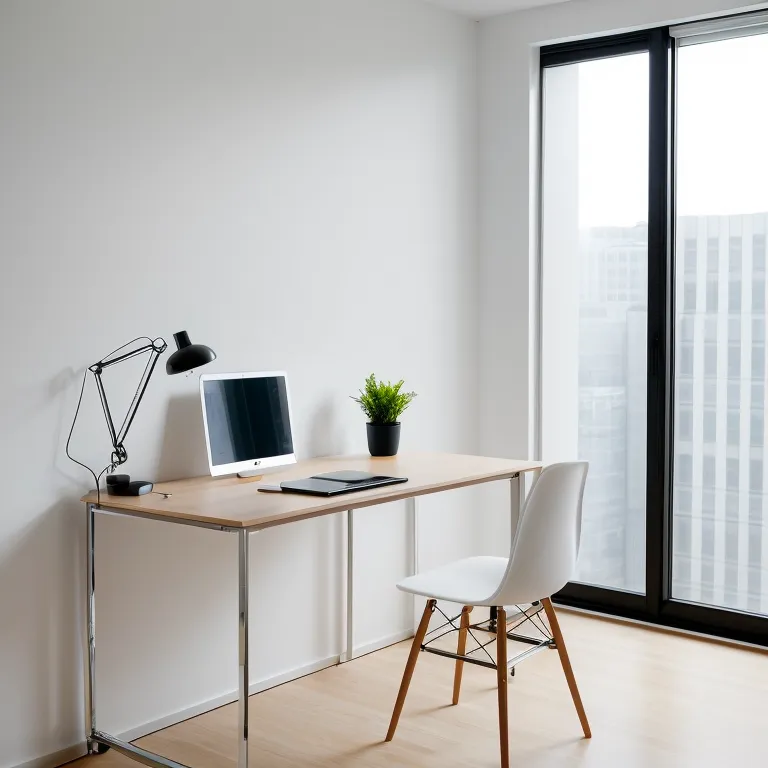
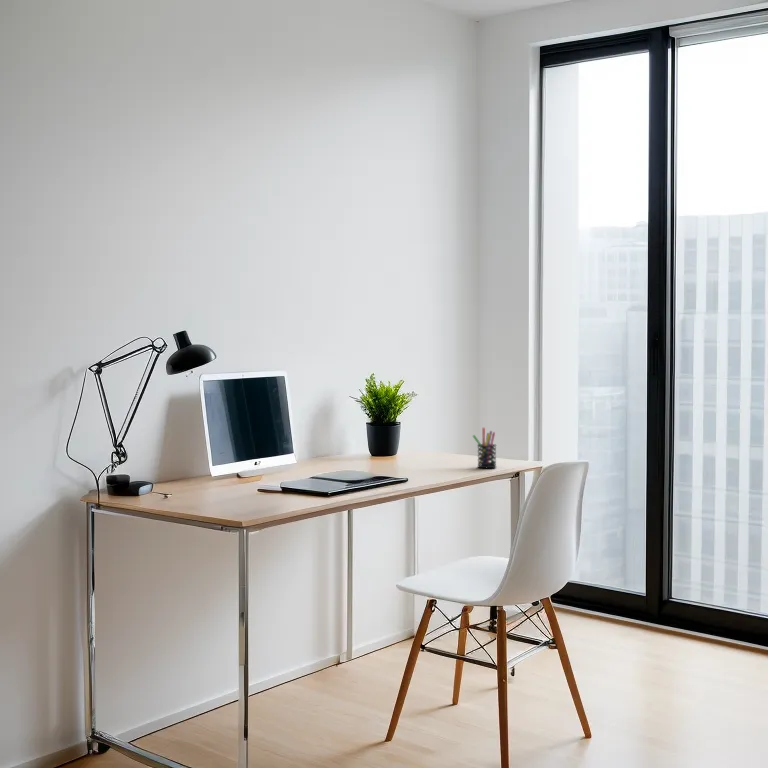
+ pen holder (484, 447)
